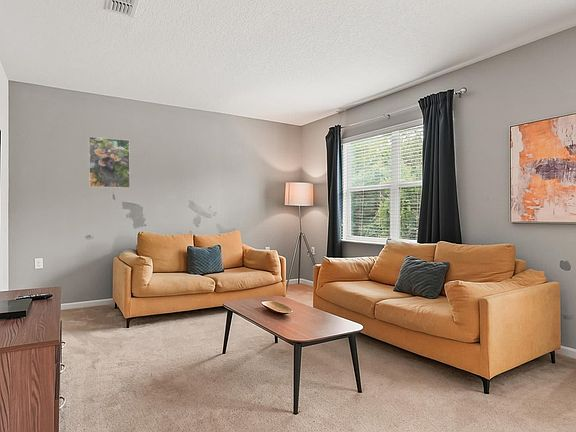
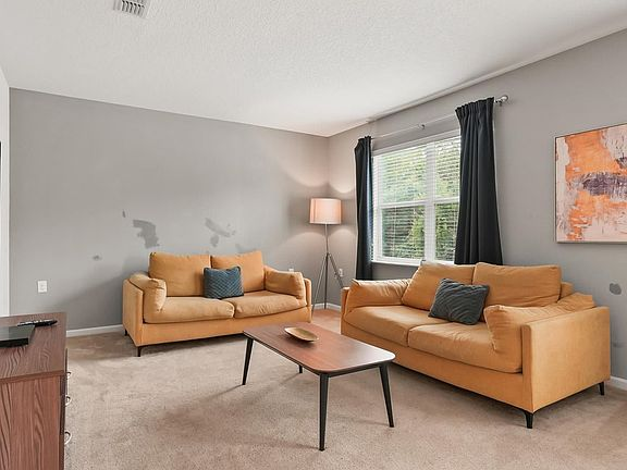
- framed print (109, 163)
